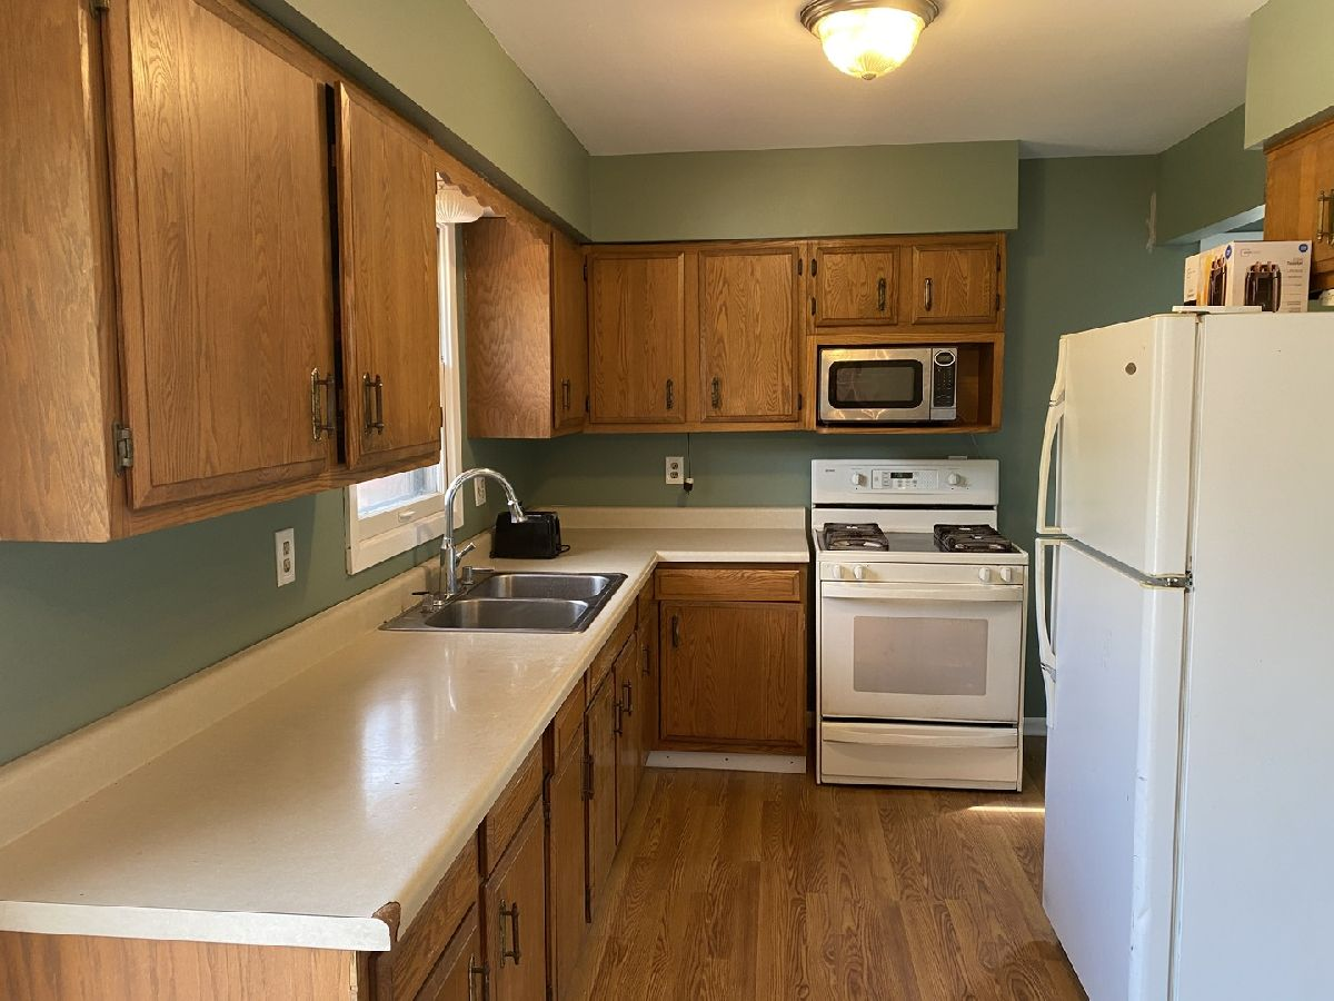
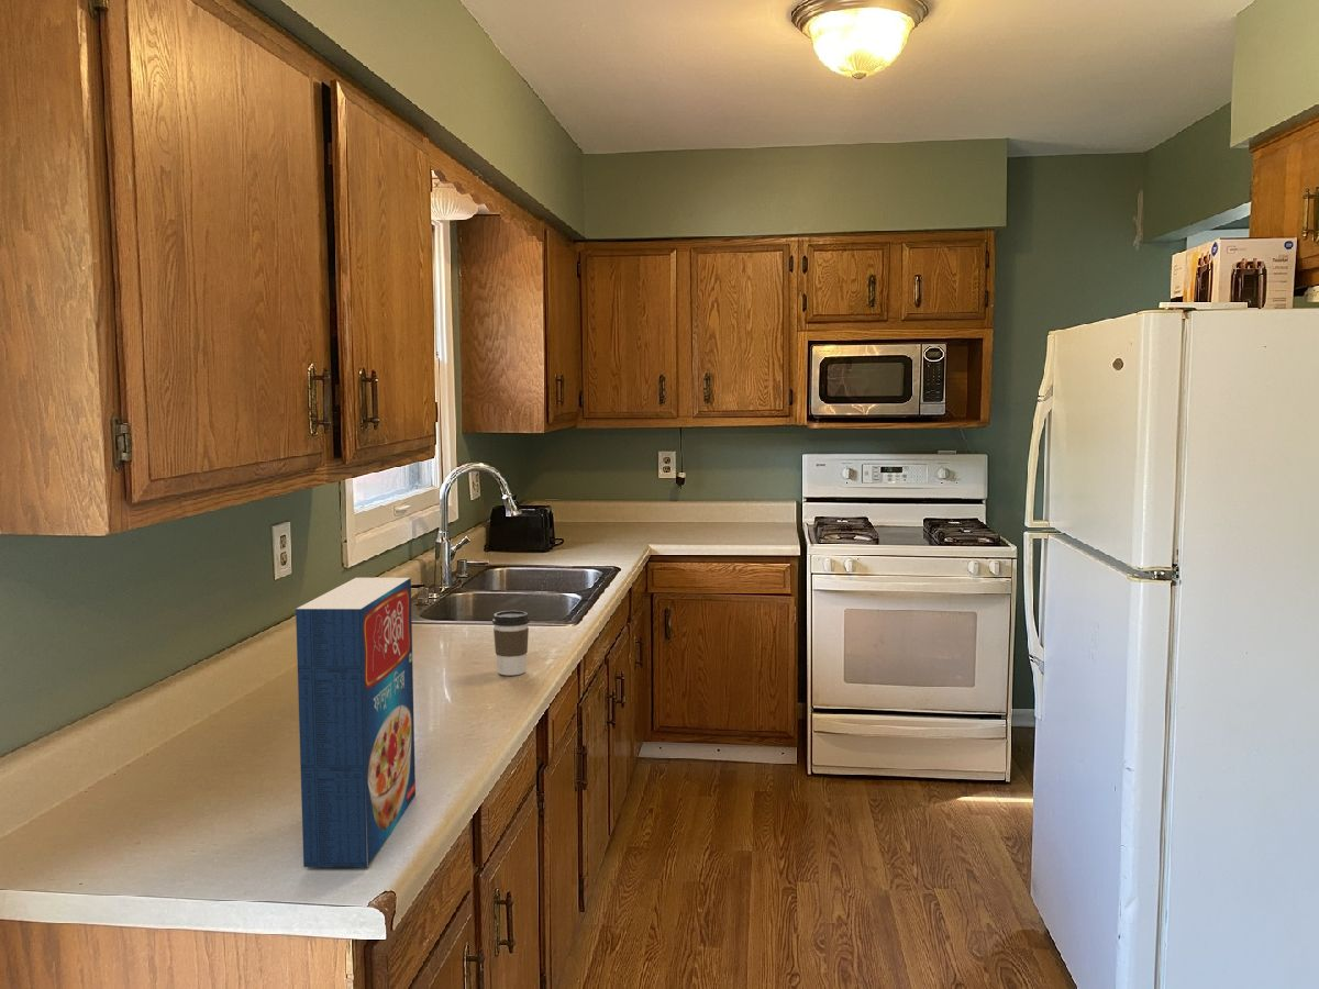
+ cereal box (361, 711)
+ coffee cup (511, 643)
